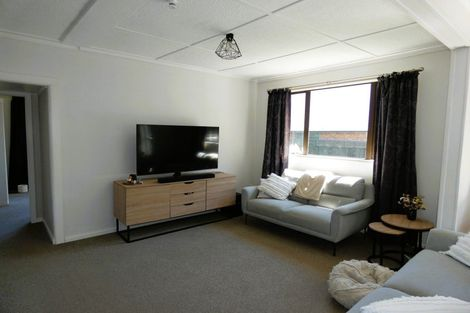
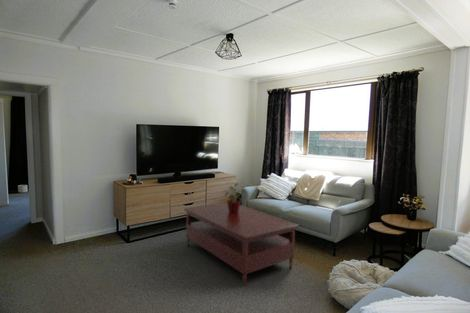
+ coffee table (236, 236)
+ potted plant (236, 198)
